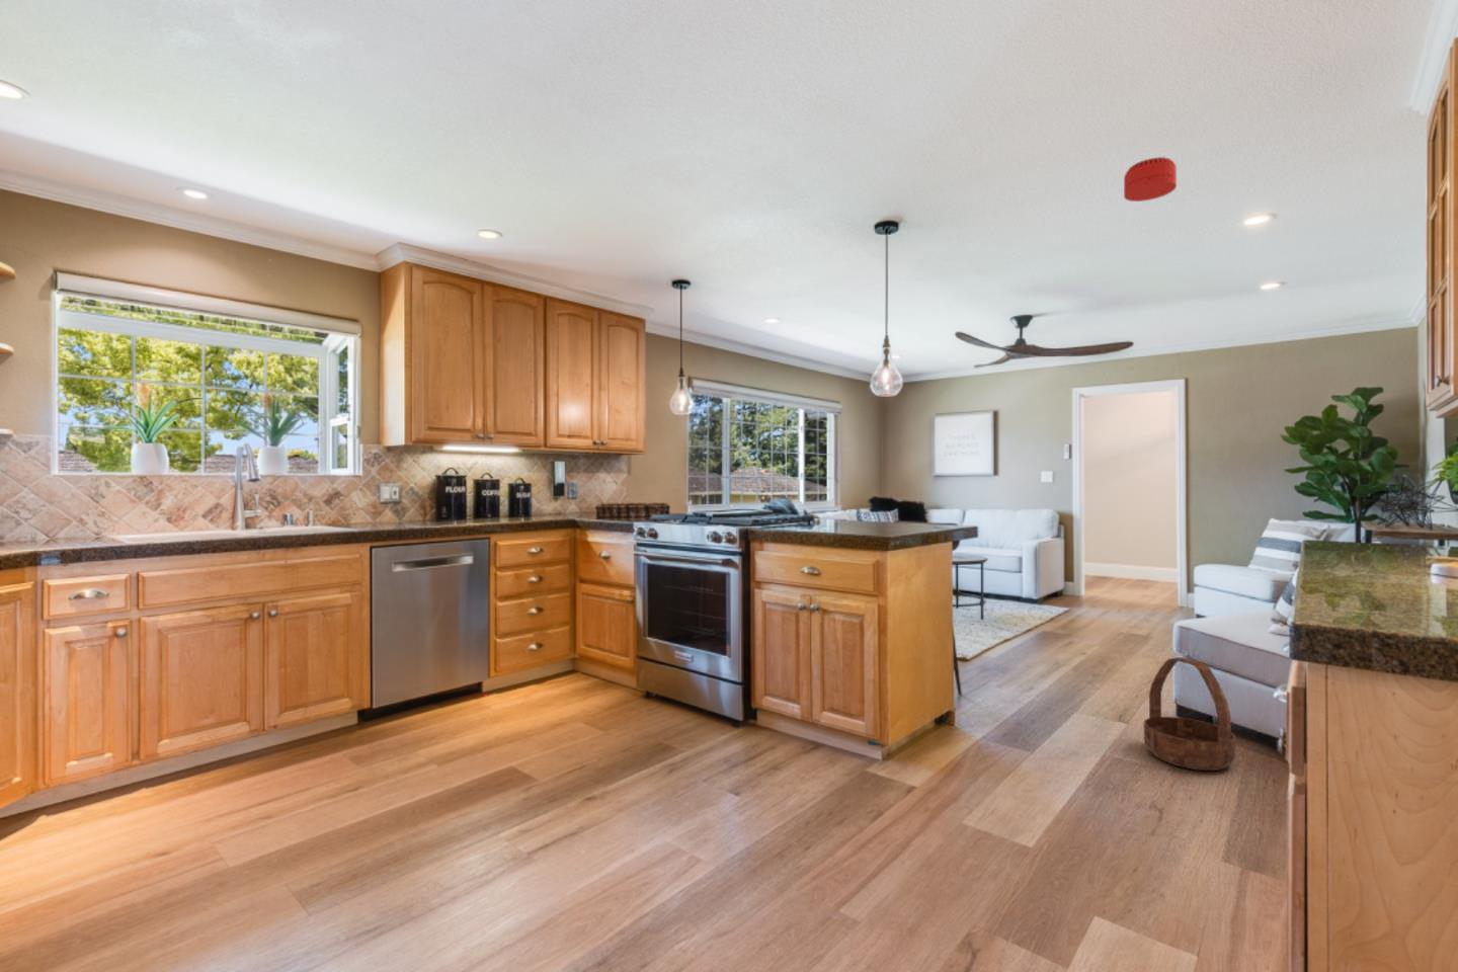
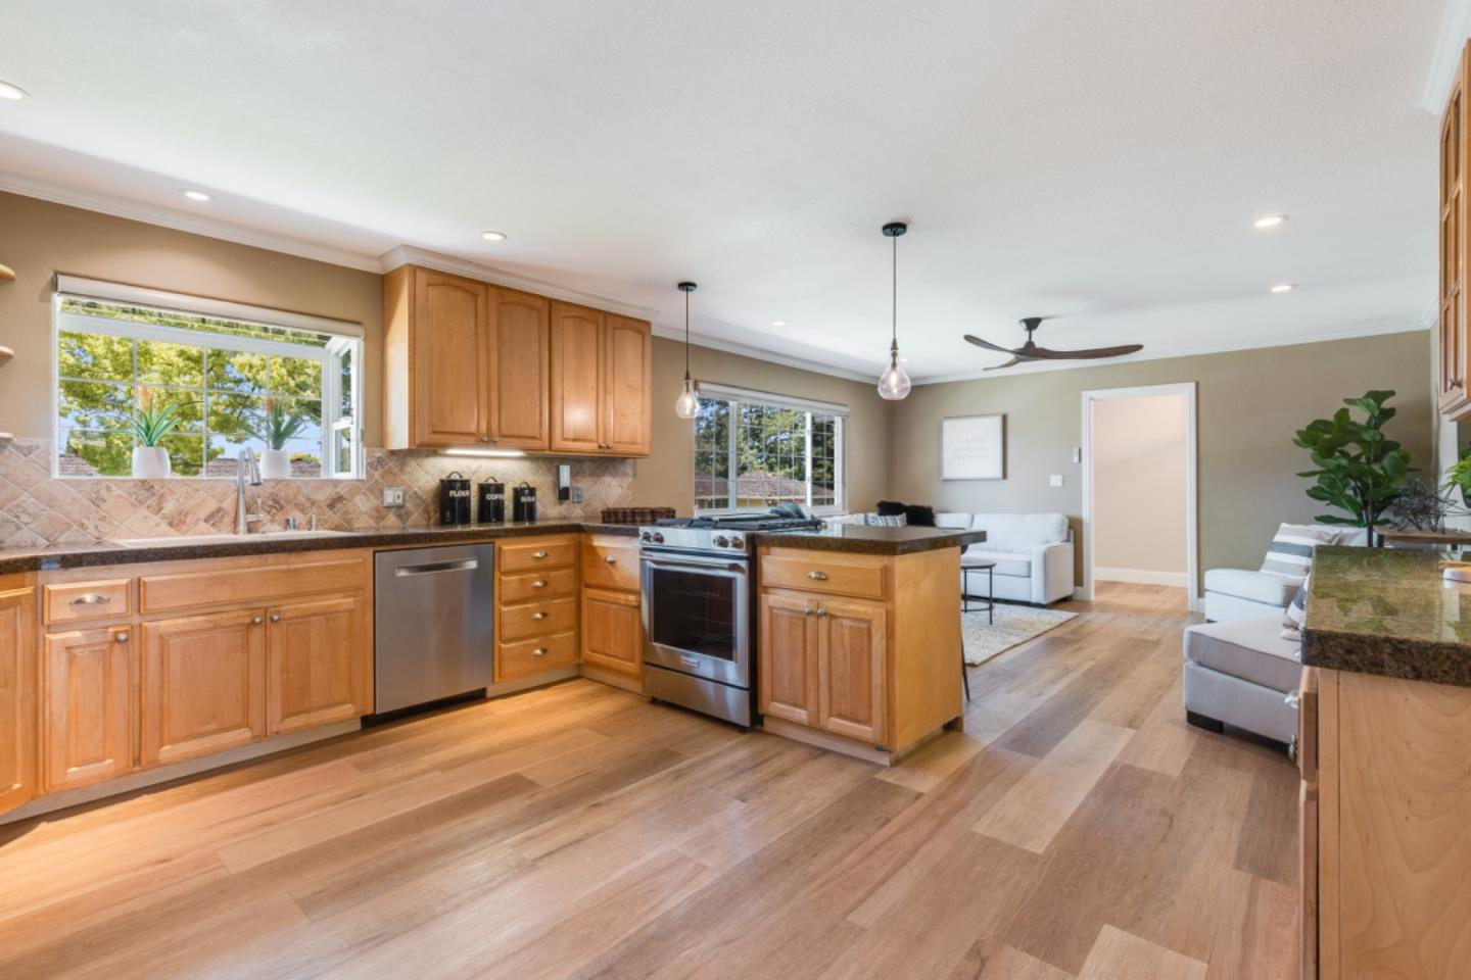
- basket (1186, 718)
- smoke detector (1149, 178)
